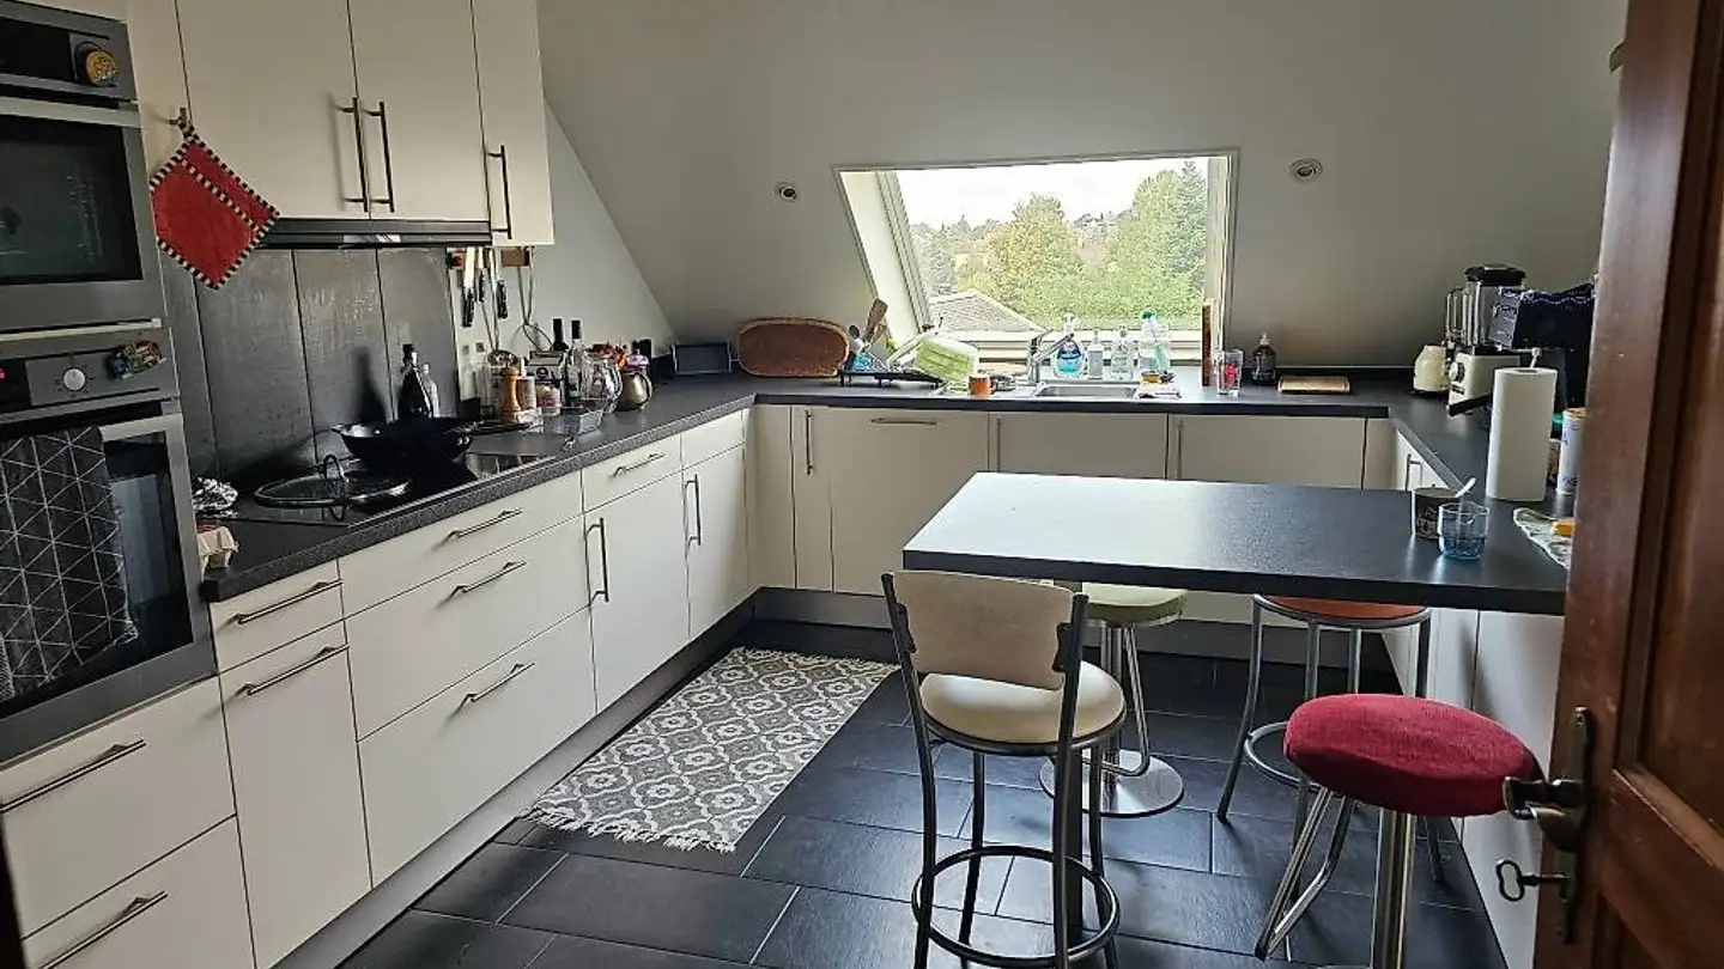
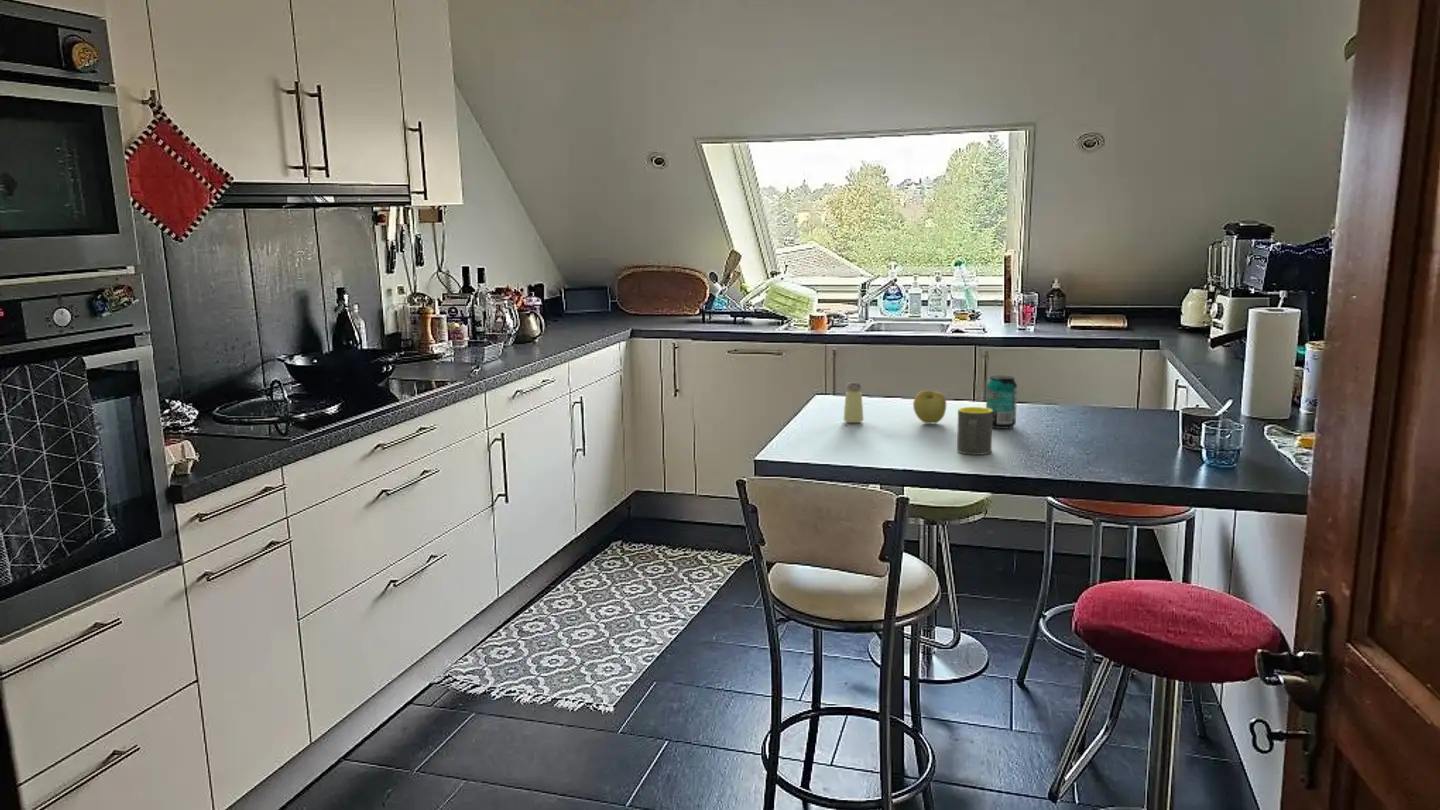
+ mug (974, 432)
+ apple (929, 407)
+ saltshaker (853, 402)
+ beverage can (1001, 401)
